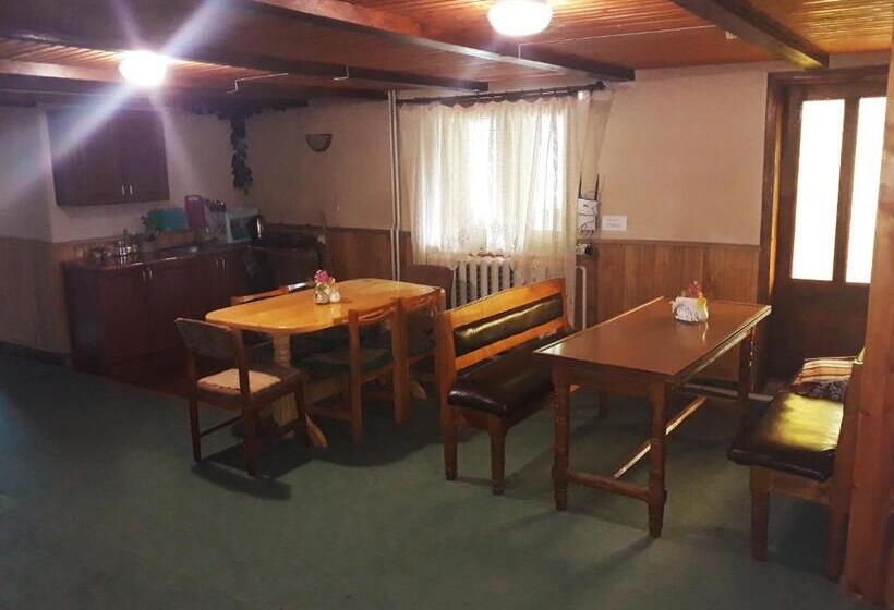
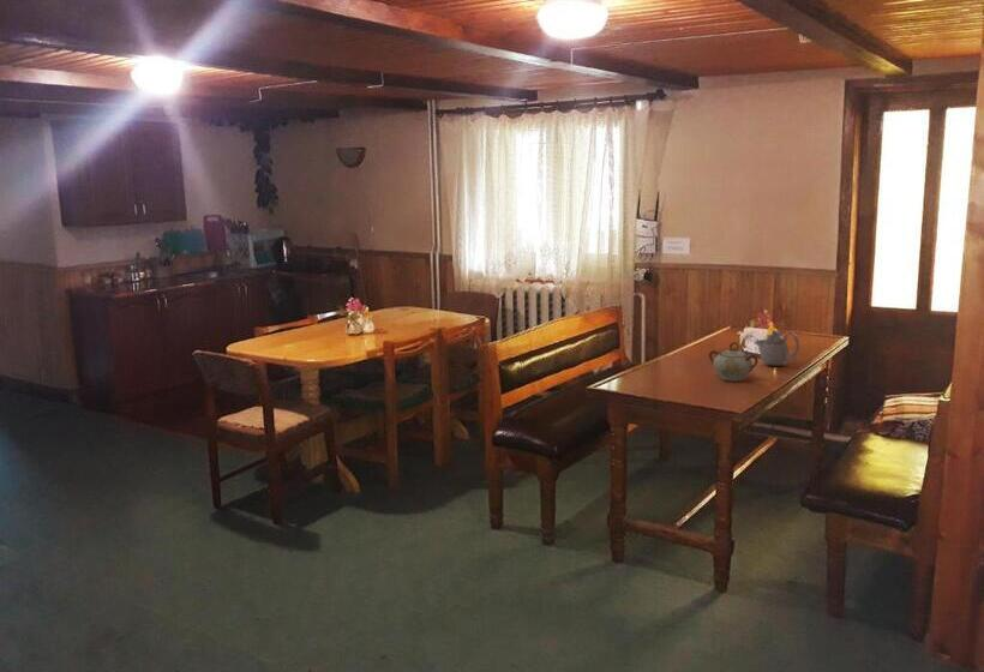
+ teapot (775, 347)
+ sugar bowl (732, 360)
